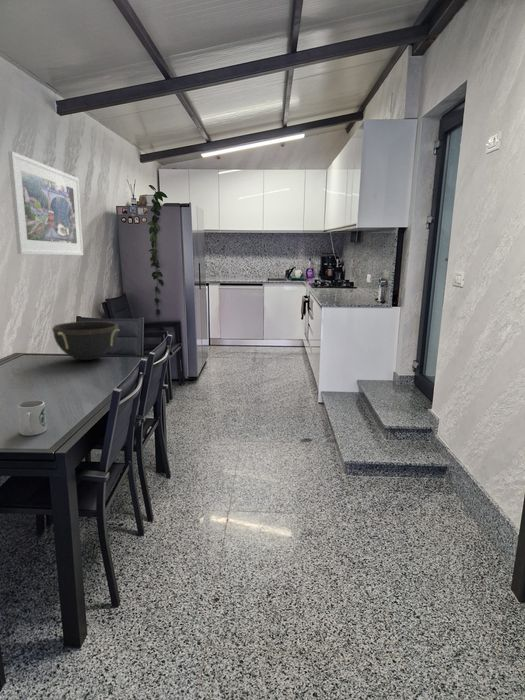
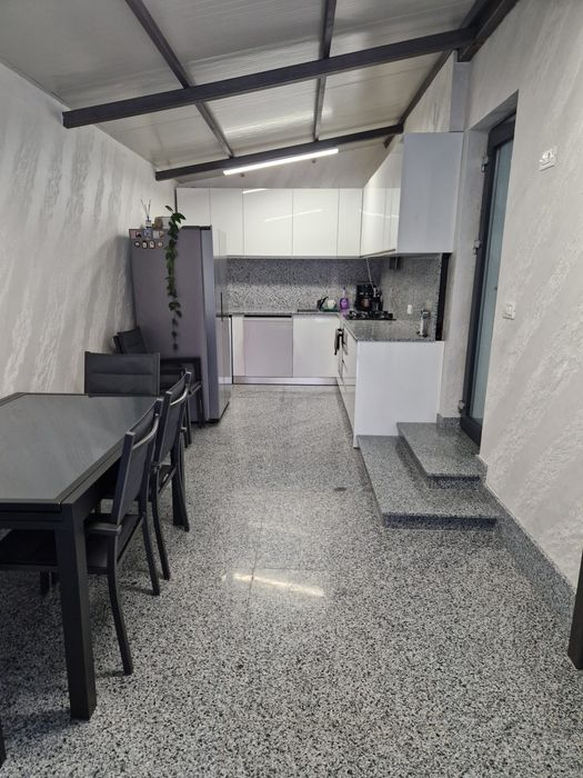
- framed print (51, 211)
- bowl (87, 342)
- mug (31, 419)
